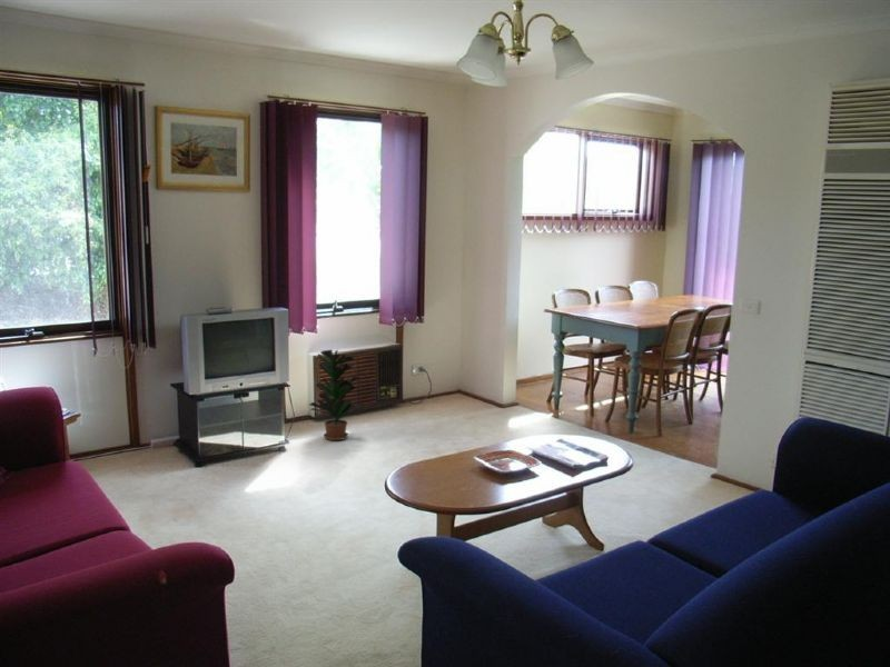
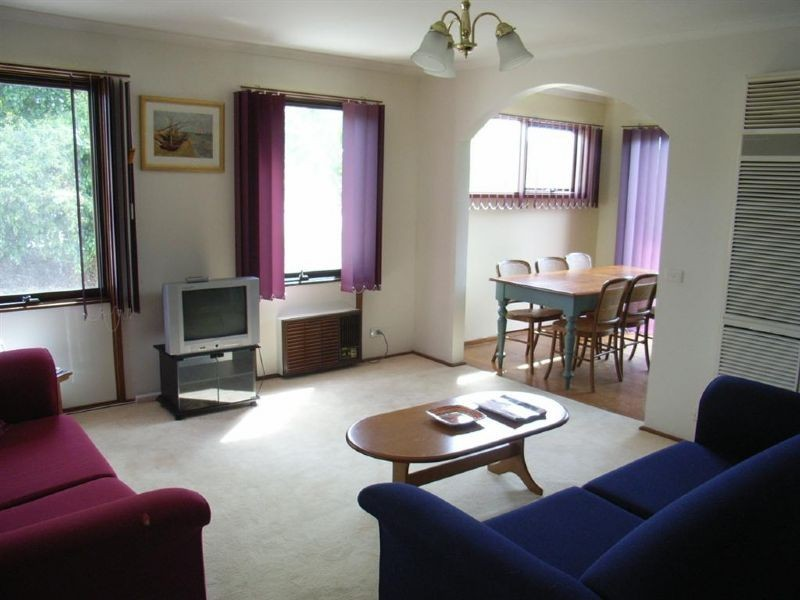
- potted plant (334, 394)
